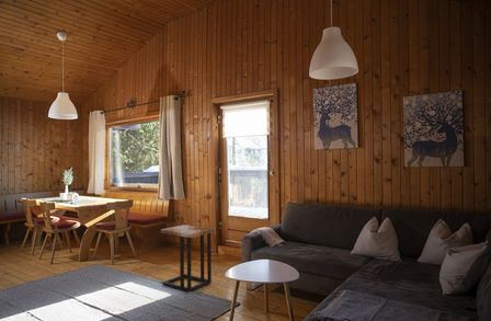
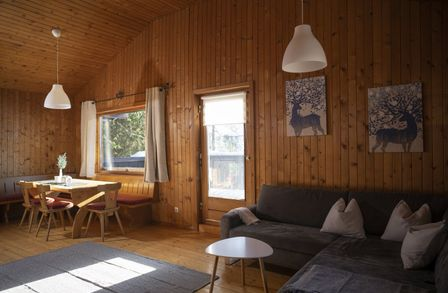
- side table (187, 256)
